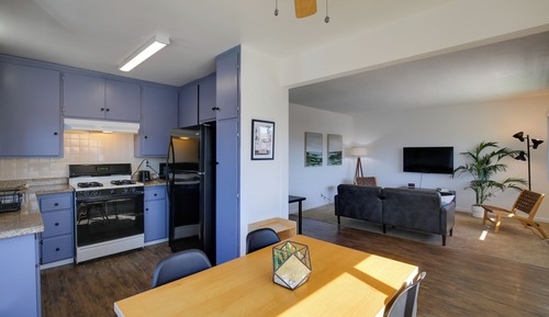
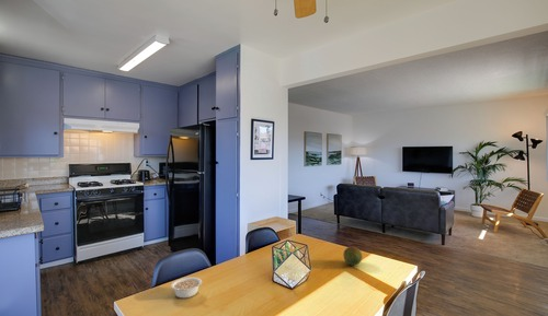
+ fruit (353, 256)
+ legume (187, 286)
